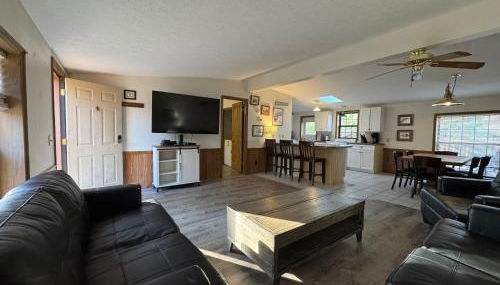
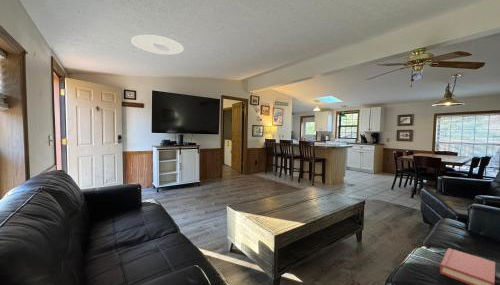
+ ceiling light (158, 43)
+ hardback book (467, 267)
